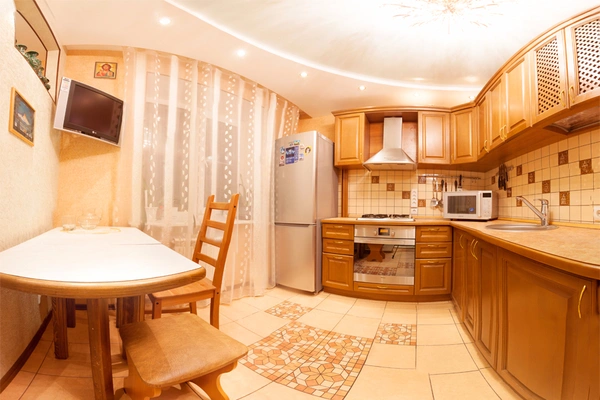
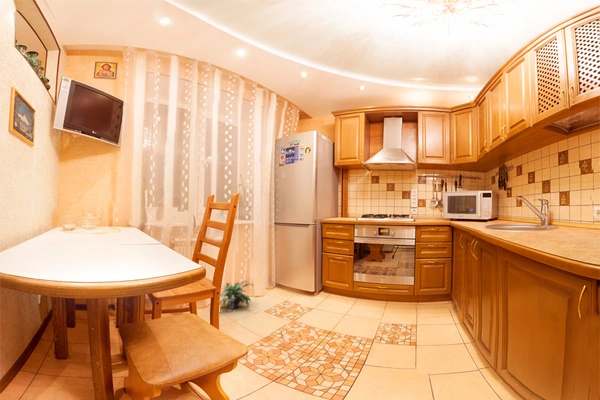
+ potted plant (233, 294)
